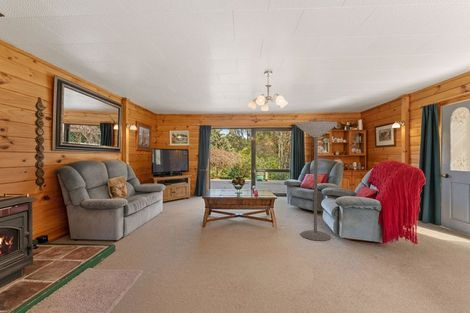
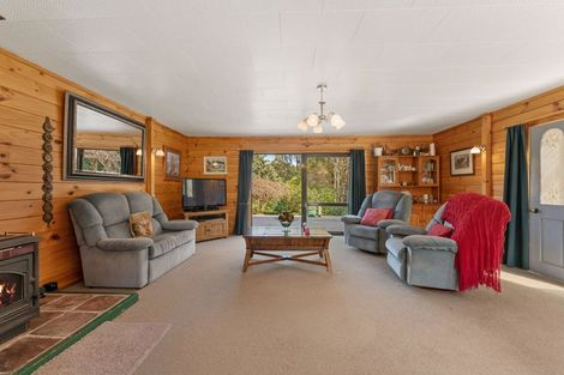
- floor lamp (315, 179)
